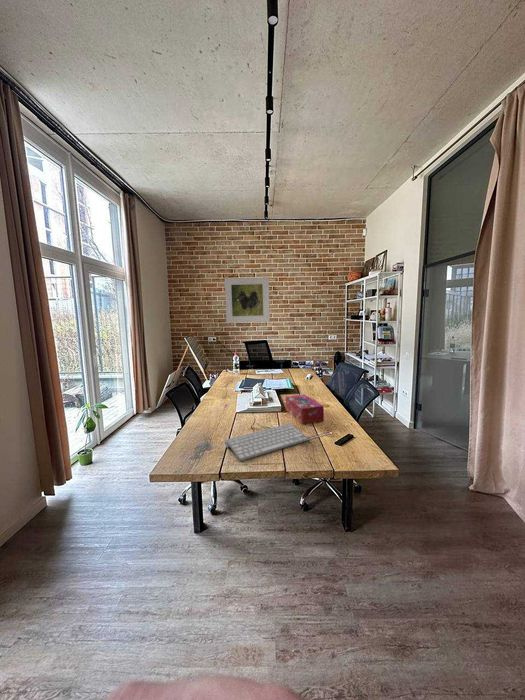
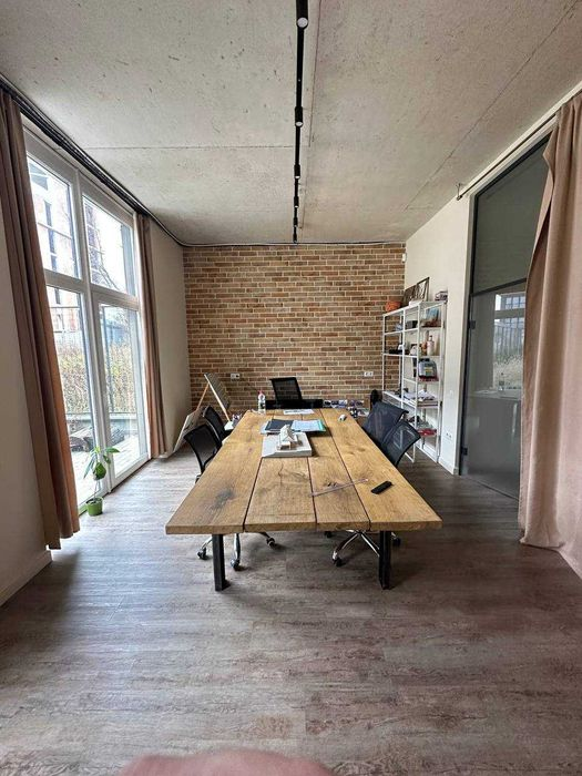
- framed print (247, 300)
- computer keyboard (267, 439)
- tissue box (303, 407)
